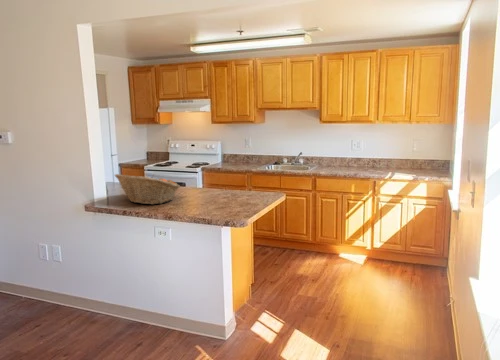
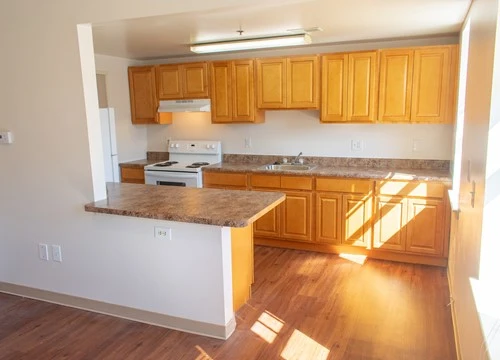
- fruit basket (147, 186)
